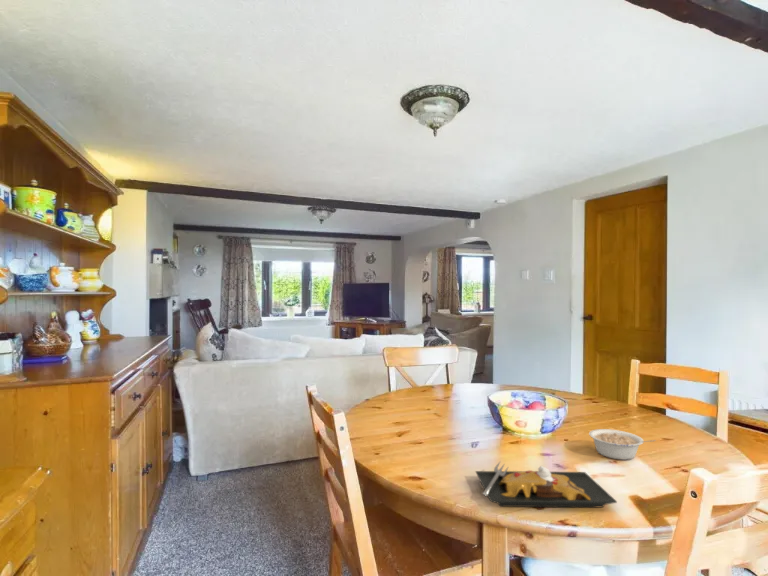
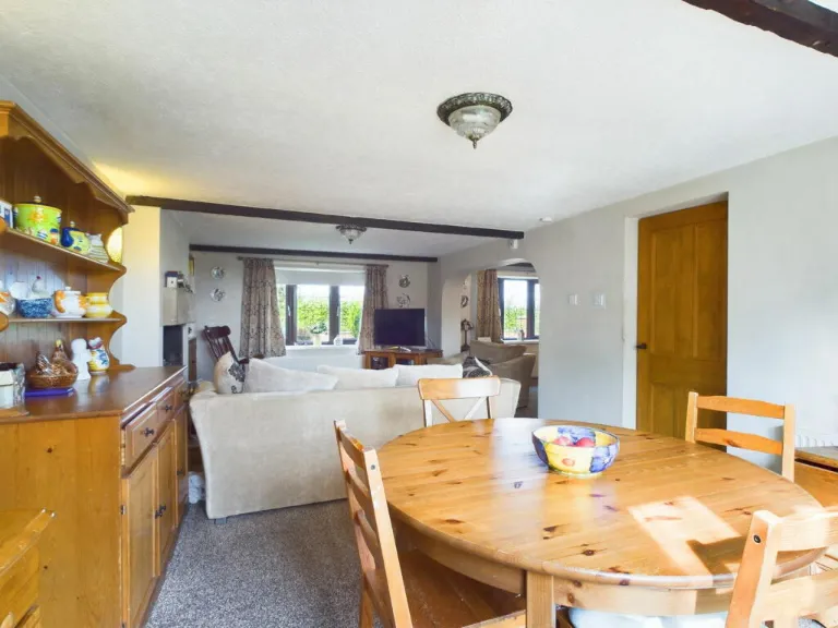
- legume (617, 443)
- plate (536, 477)
